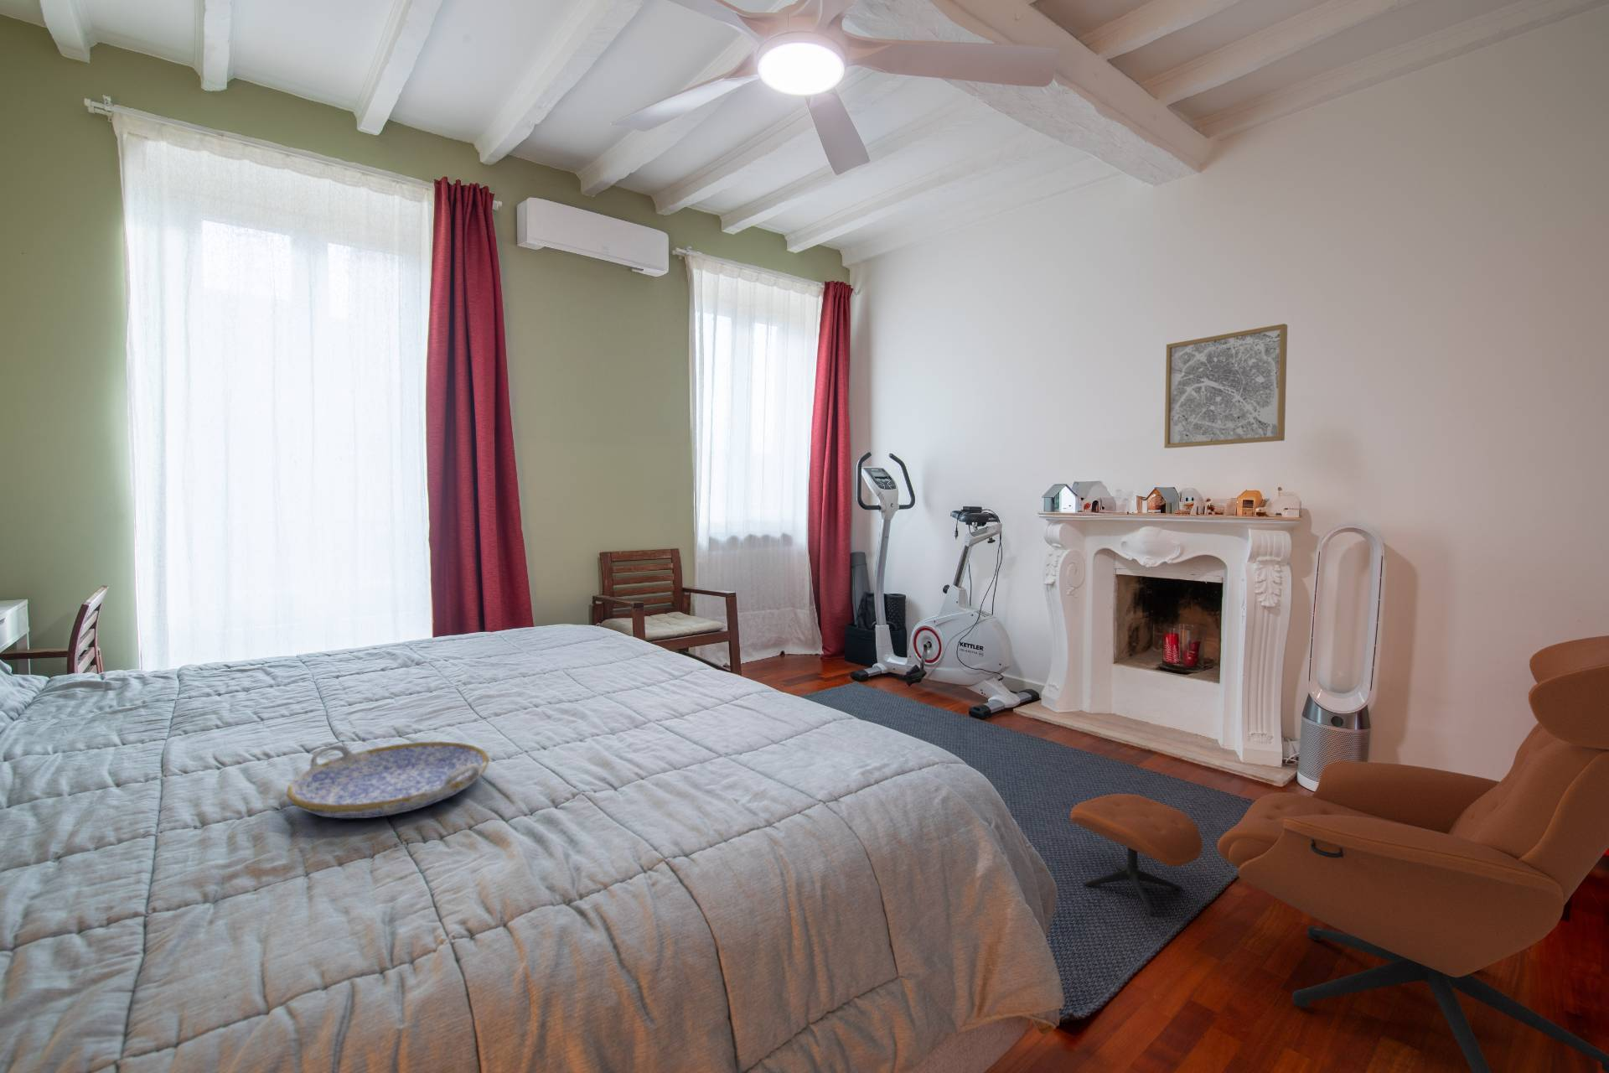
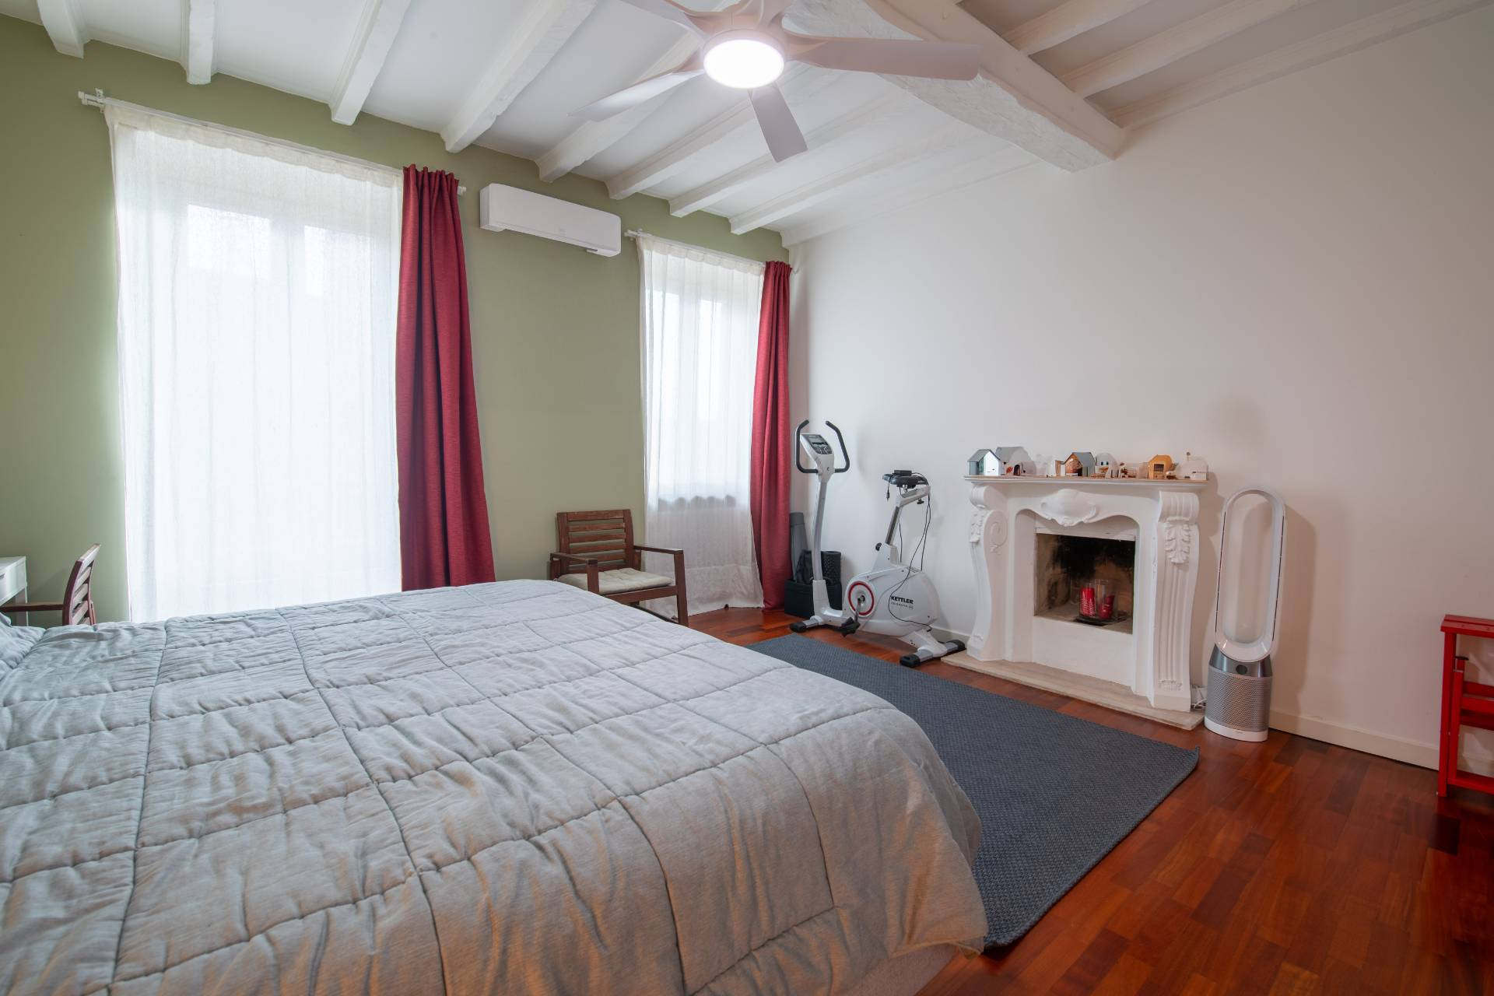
- serving tray (394, 774)
- wall art (1222, 390)
- armchair (1317, 787)
